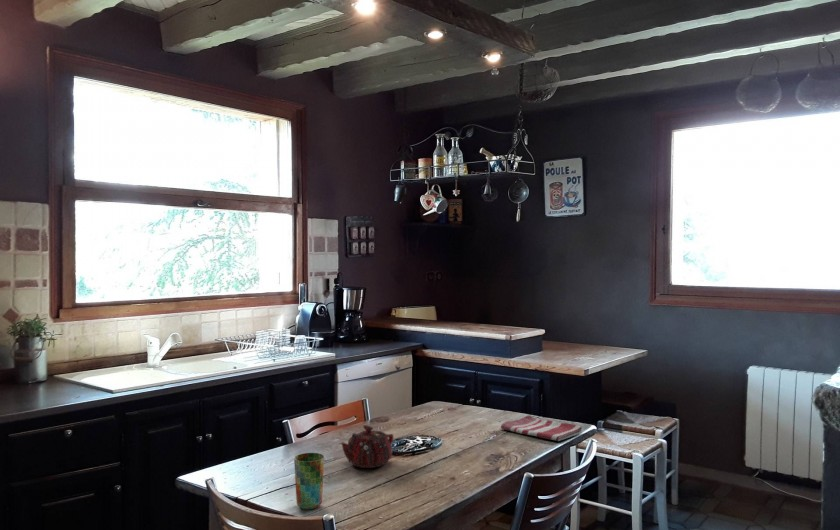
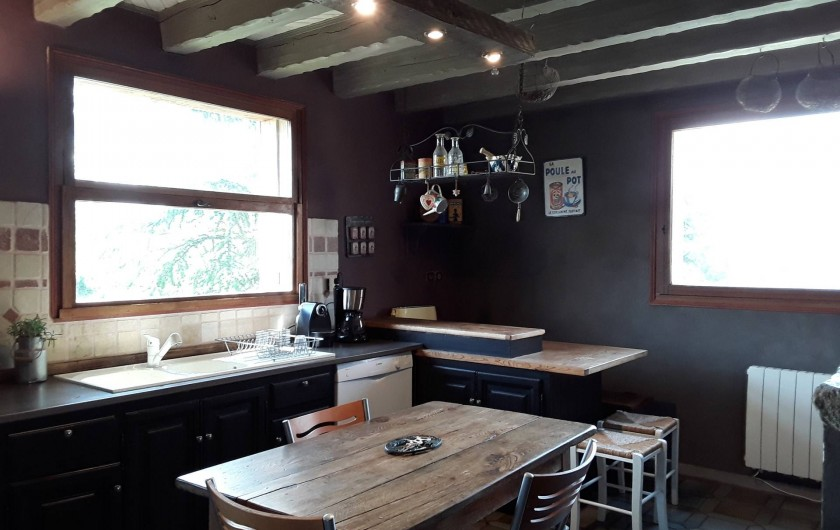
- dish towel (541, 427)
- teapot (367, 444)
- cup (309, 481)
